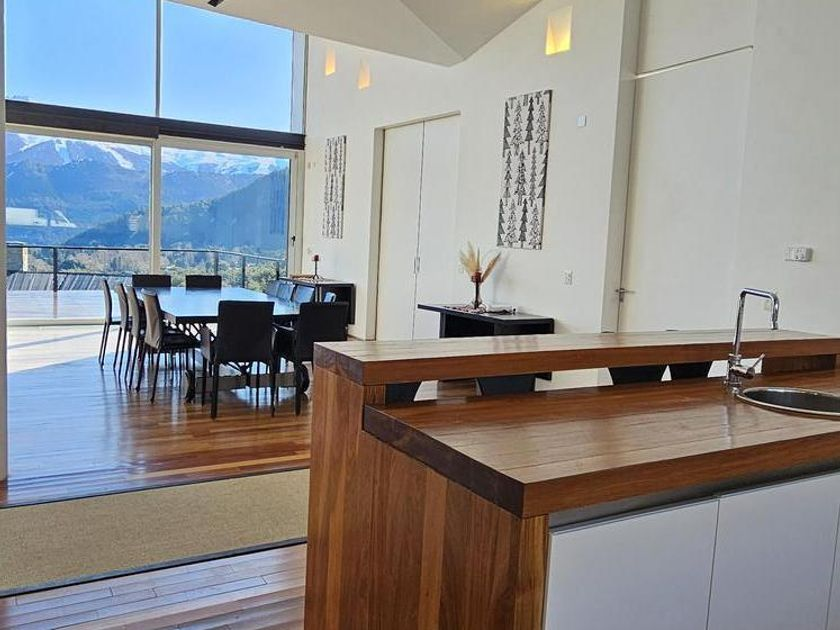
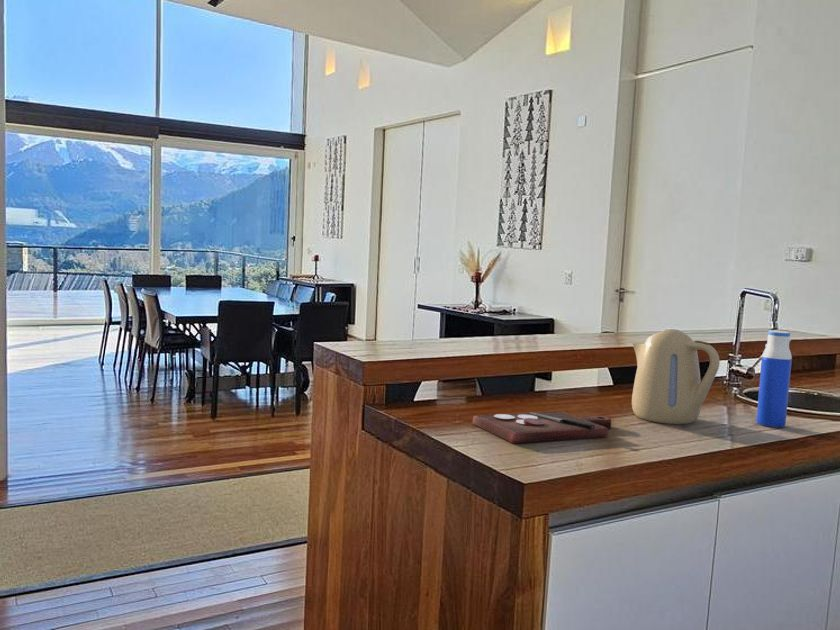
+ kettle (672, 374)
+ cutting board (543, 422)
+ water bottle (774, 378)
